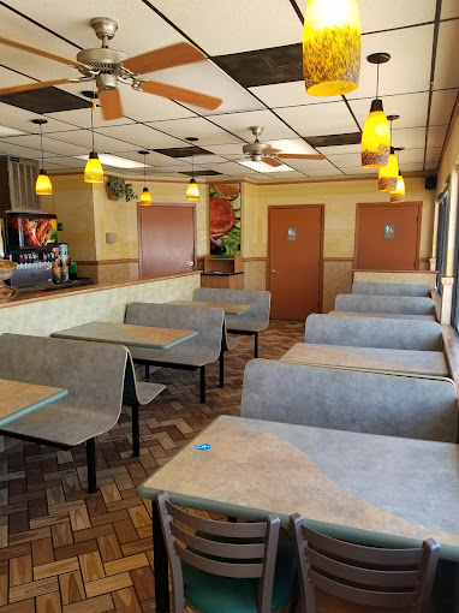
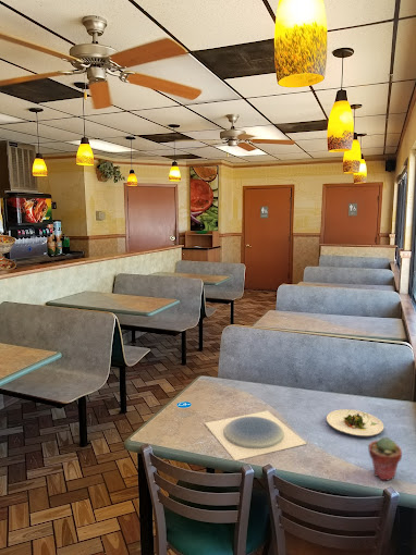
+ plate (253, 429)
+ salad plate (354, 419)
+ potted succulent (384, 455)
